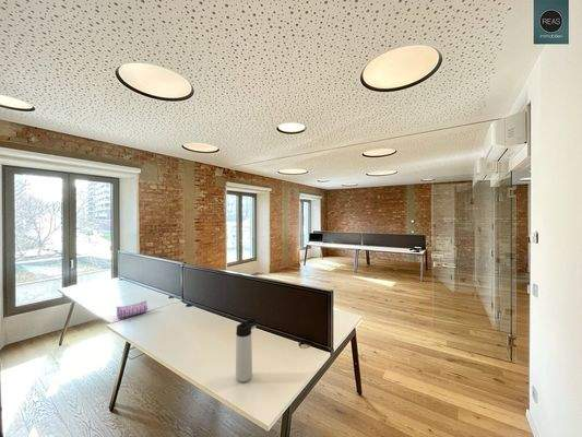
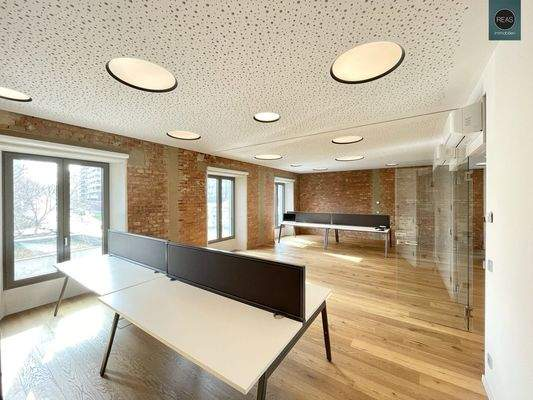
- thermos bottle (247, 349)
- pencil case (132, 309)
